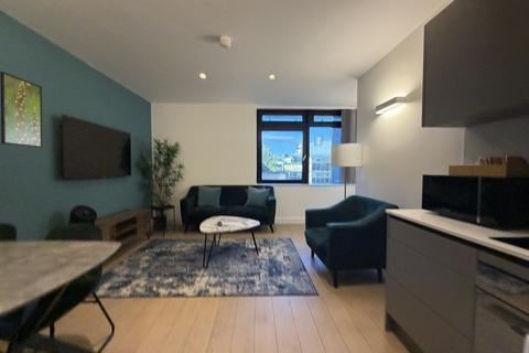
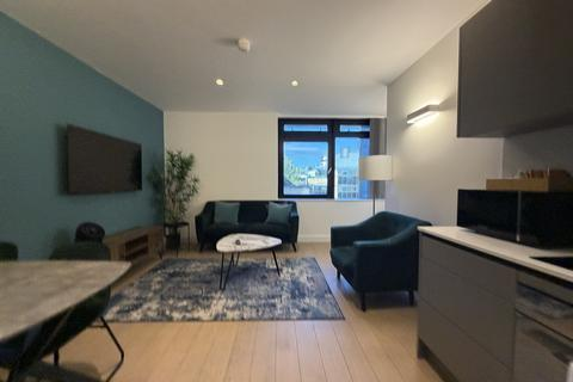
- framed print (23, 113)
